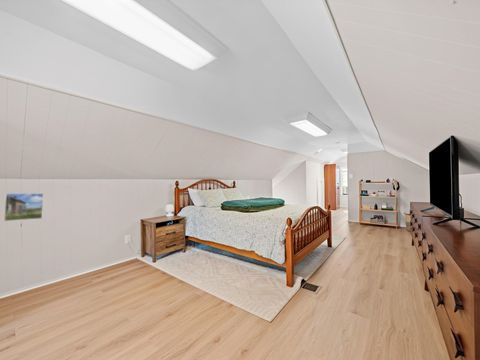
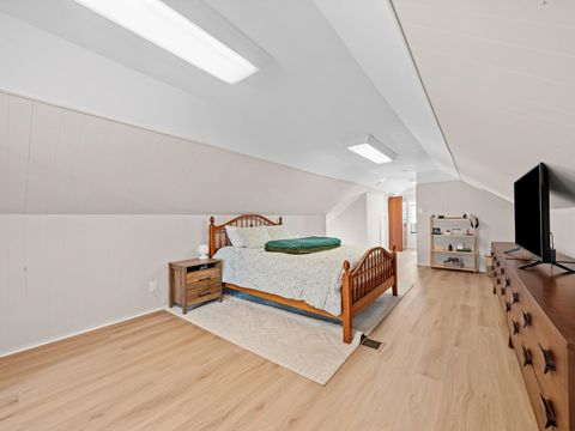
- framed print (24, 206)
